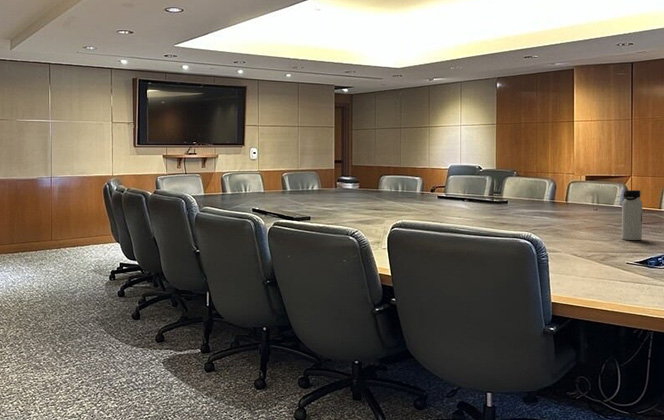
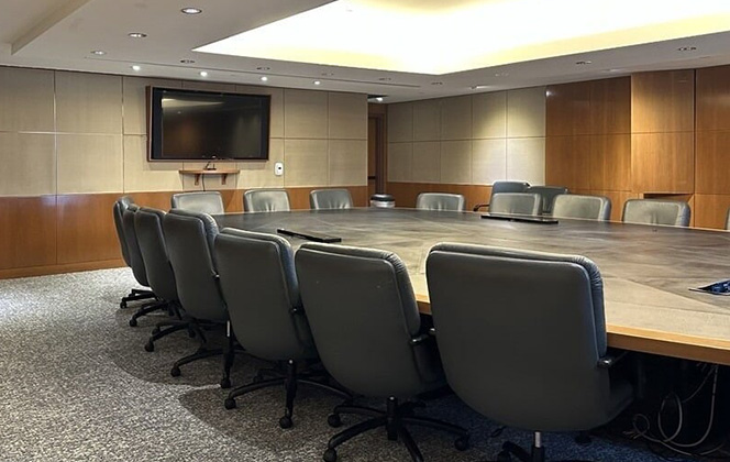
- water bottle (631, 214)
